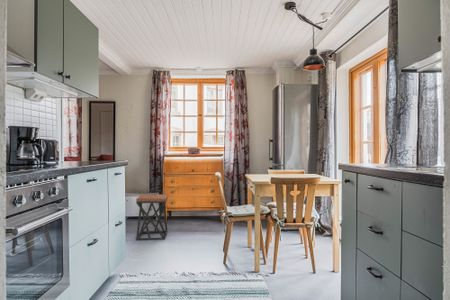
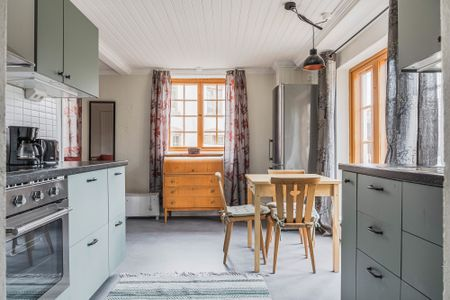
- stool (152, 216)
